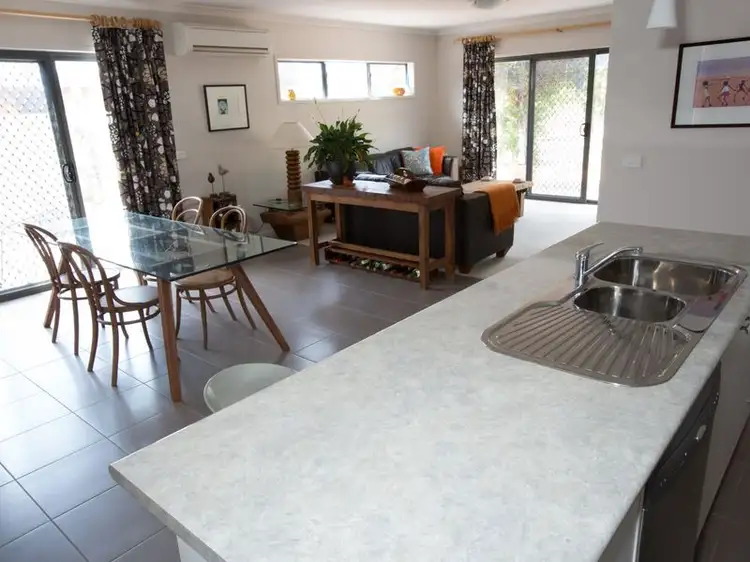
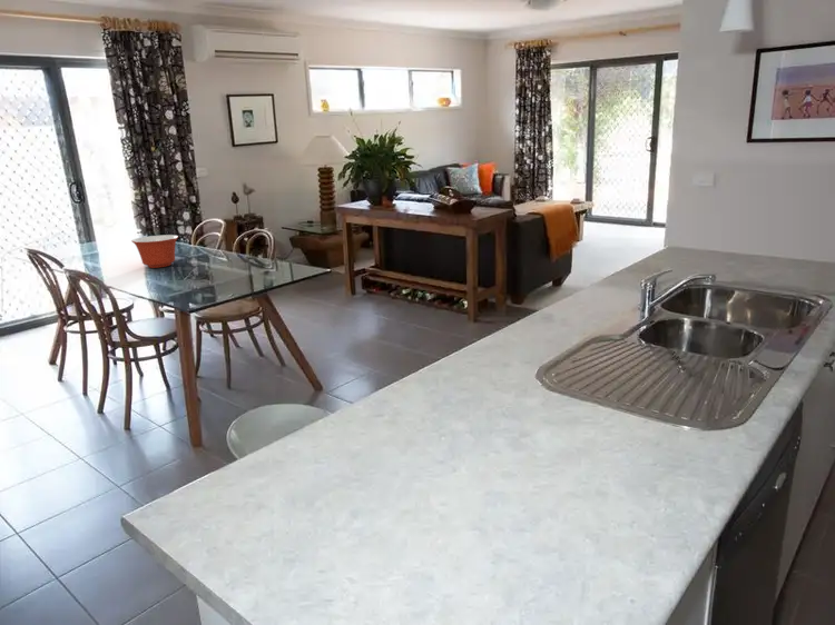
+ mixing bowl (157, 251)
